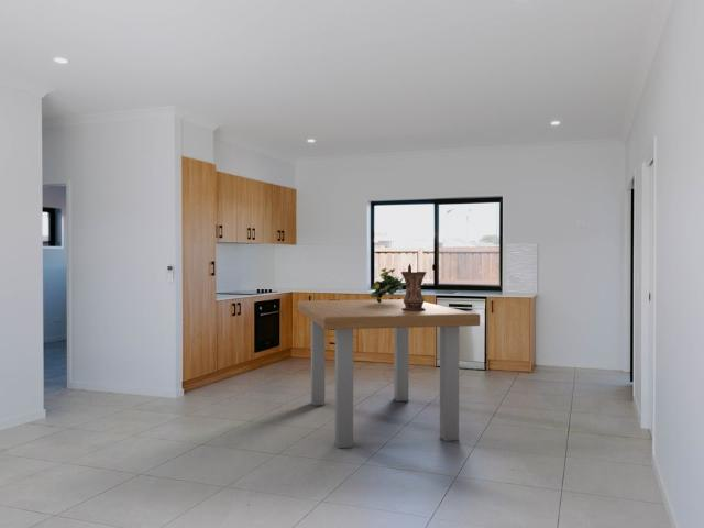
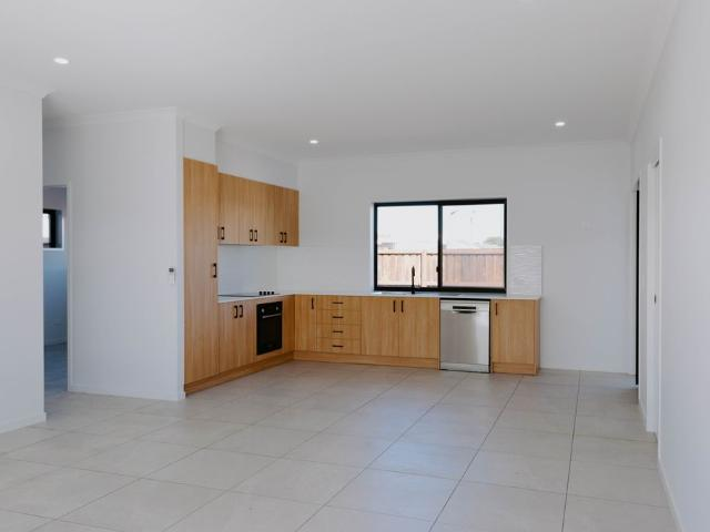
- dining table (394, 363)
- flowering plant (389, 285)
- vase (414, 290)
